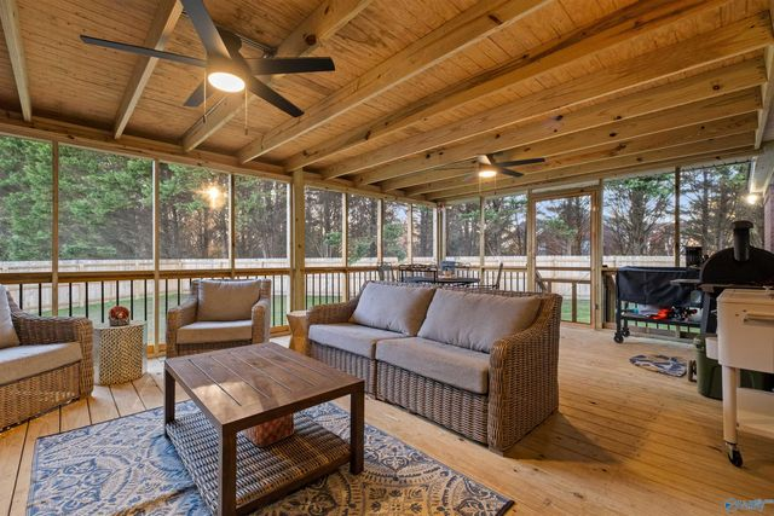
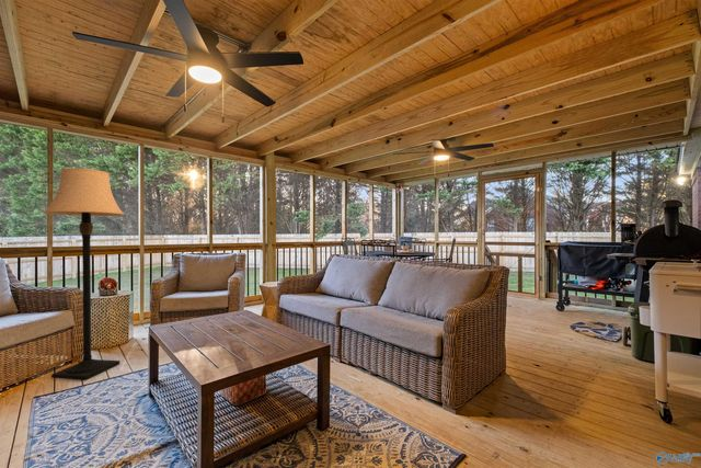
+ lamp (87, 271)
